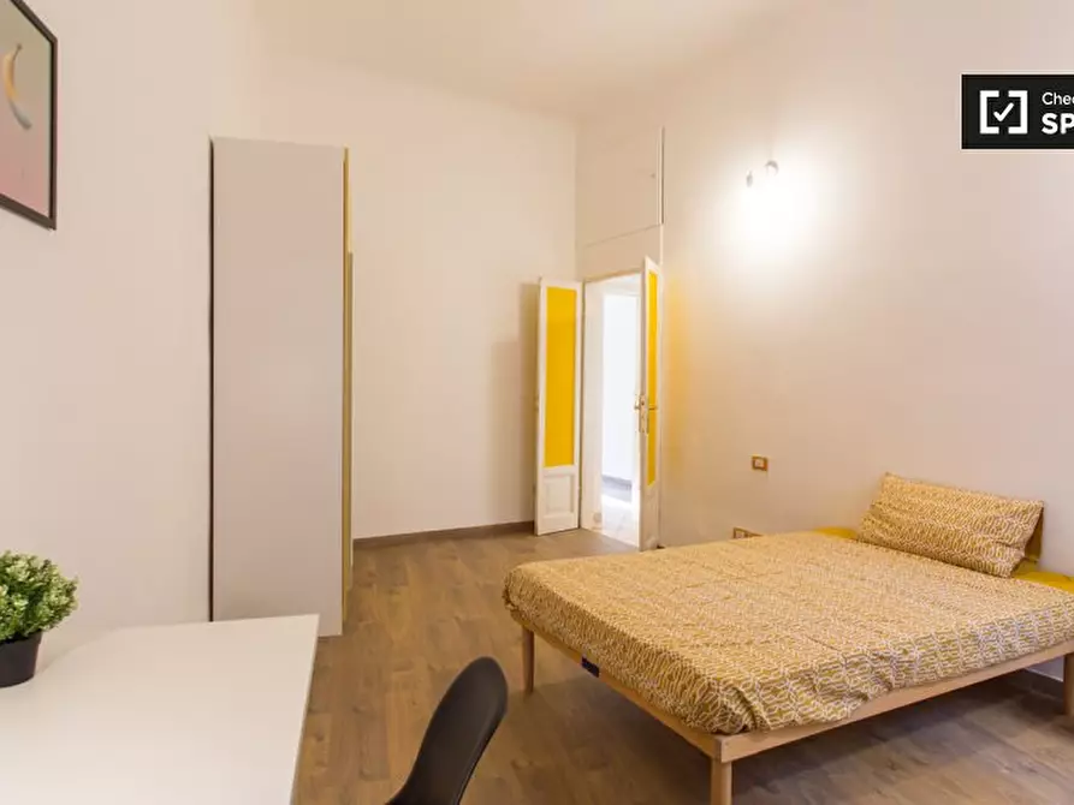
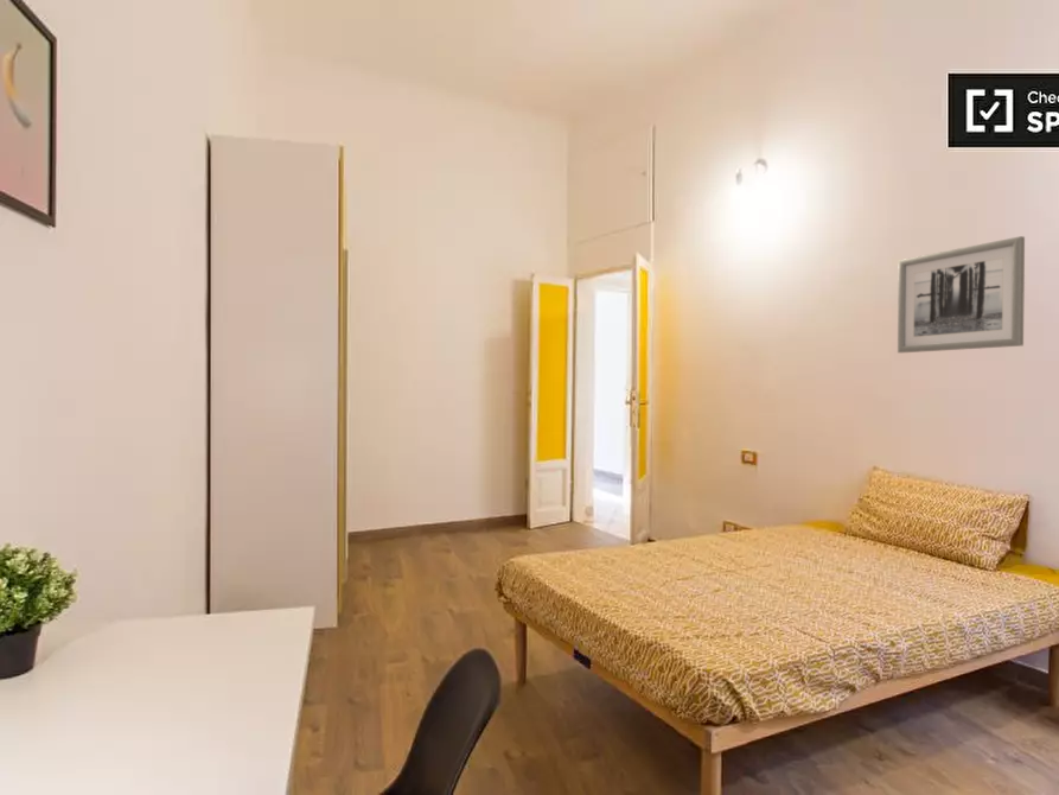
+ wall art (955, 299)
